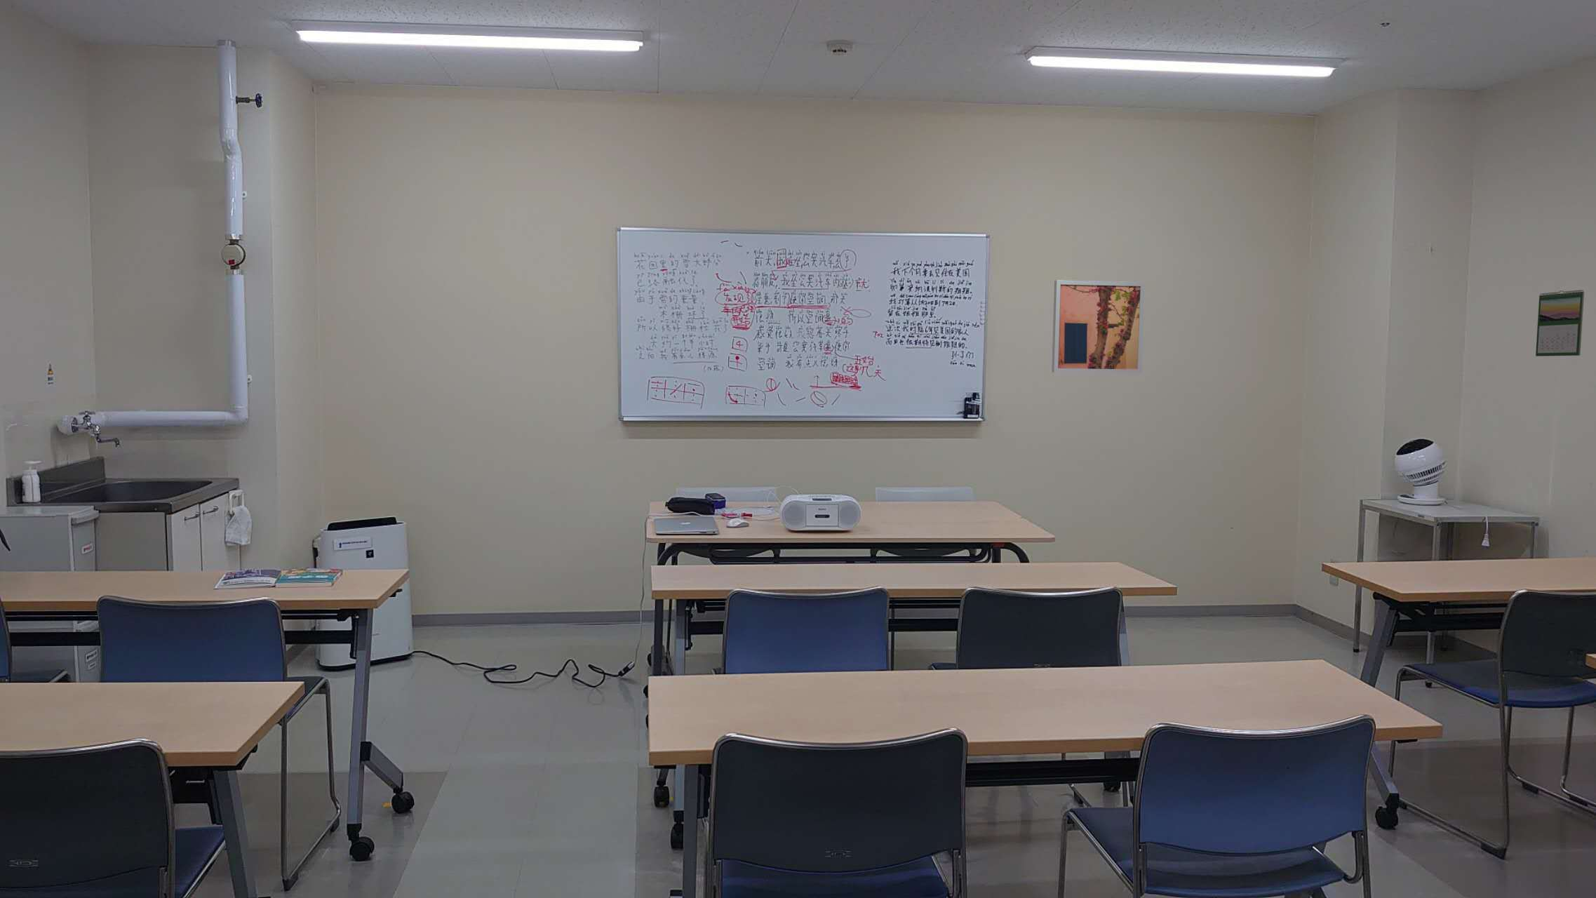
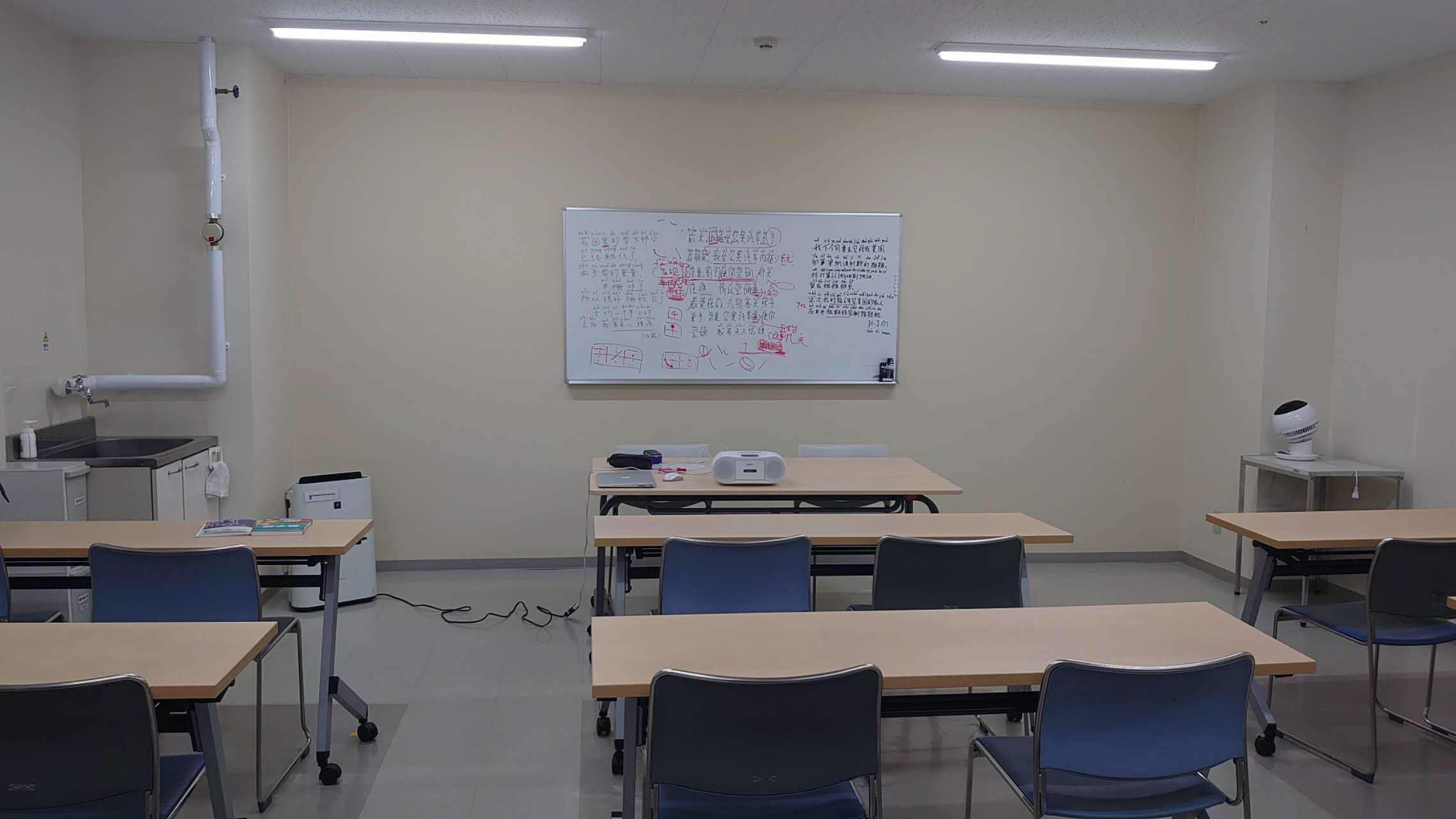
- calendar (1559, 322)
- wall art (1098, 327)
